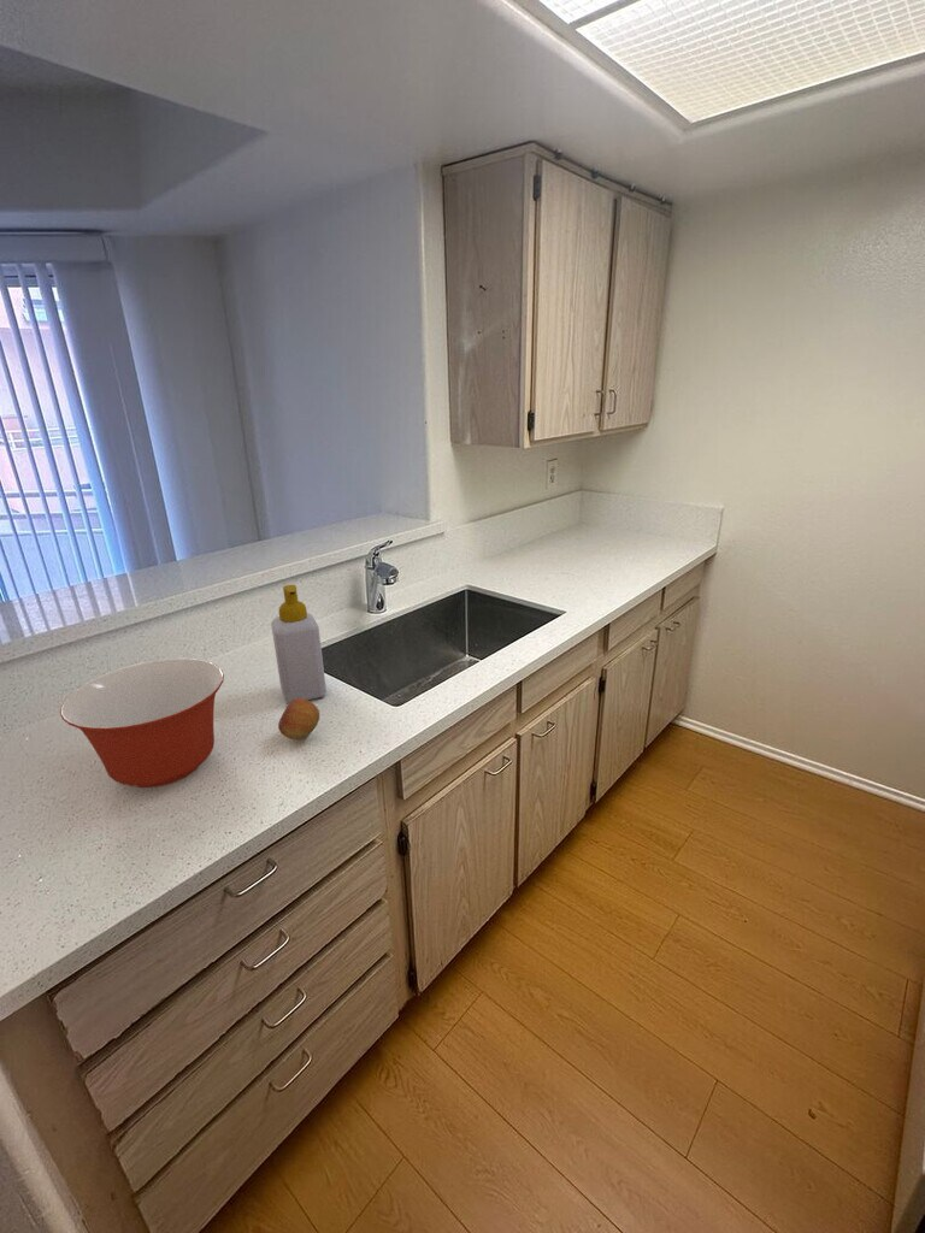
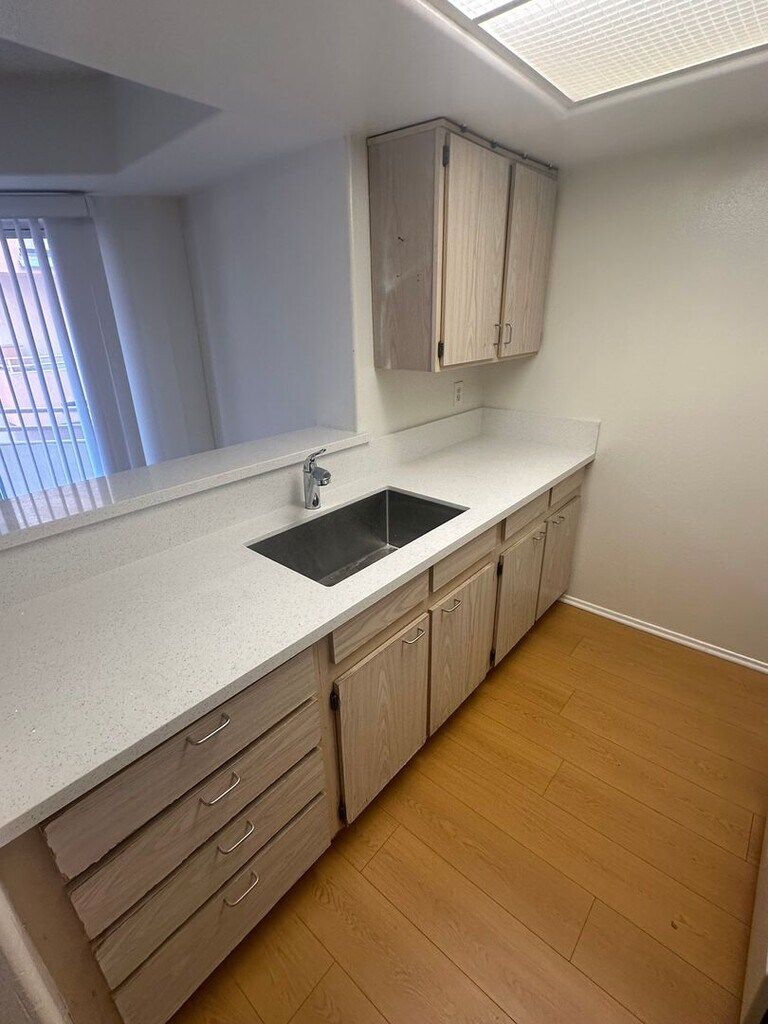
- mixing bowl (155, 728)
- soap bottle (296, 641)
- fruit (299, 719)
